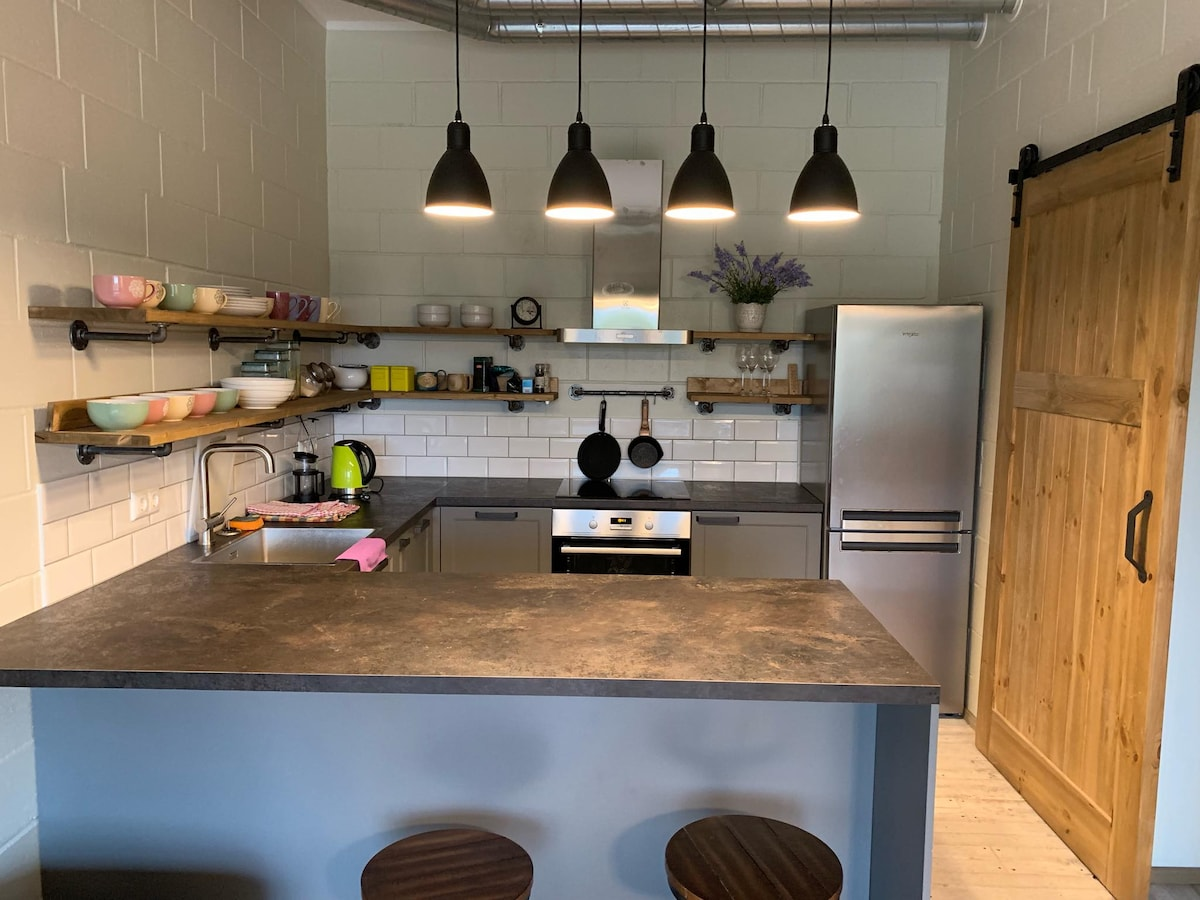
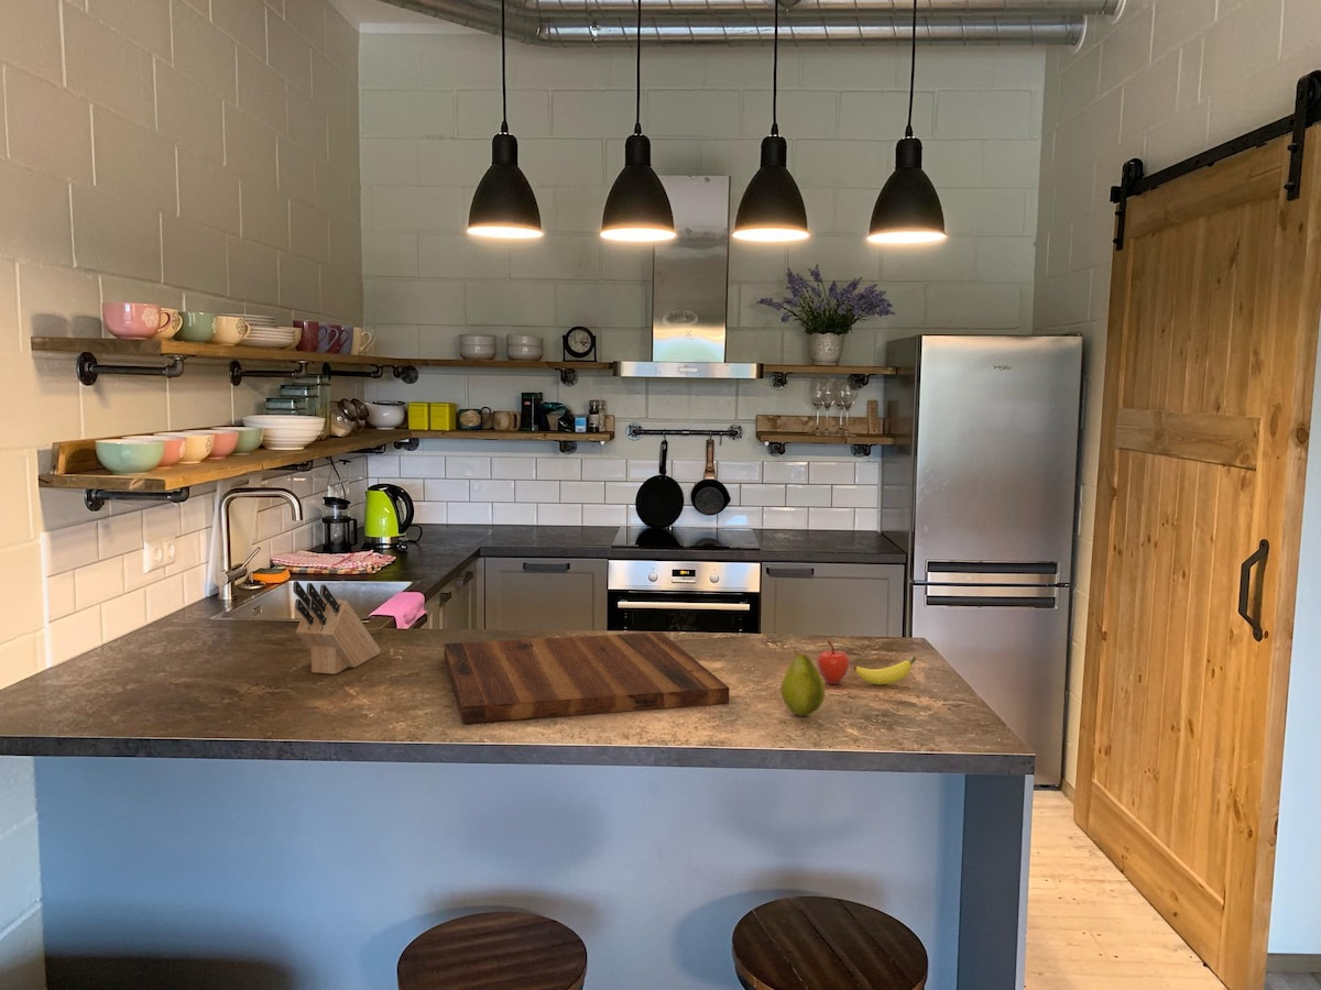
+ cutting board (576, 671)
+ fruit (803, 683)
+ fruit (863, 668)
+ knife block (335, 619)
